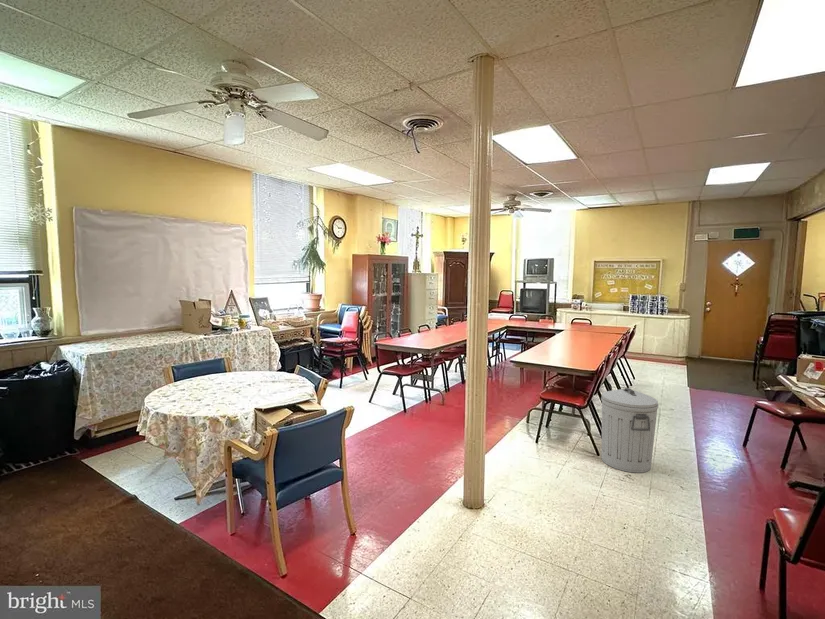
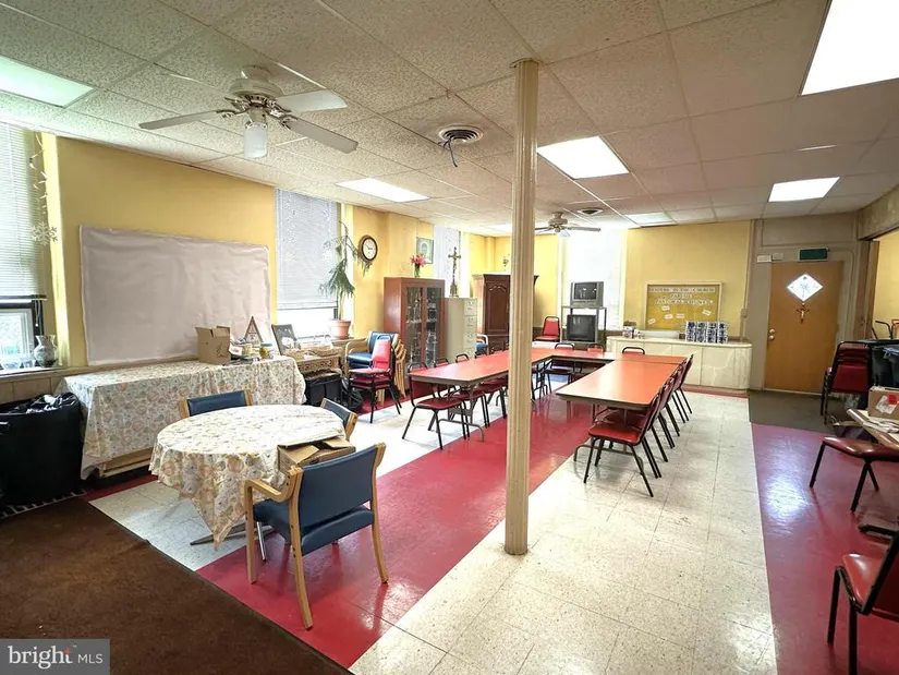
- trash can (627, 426)
